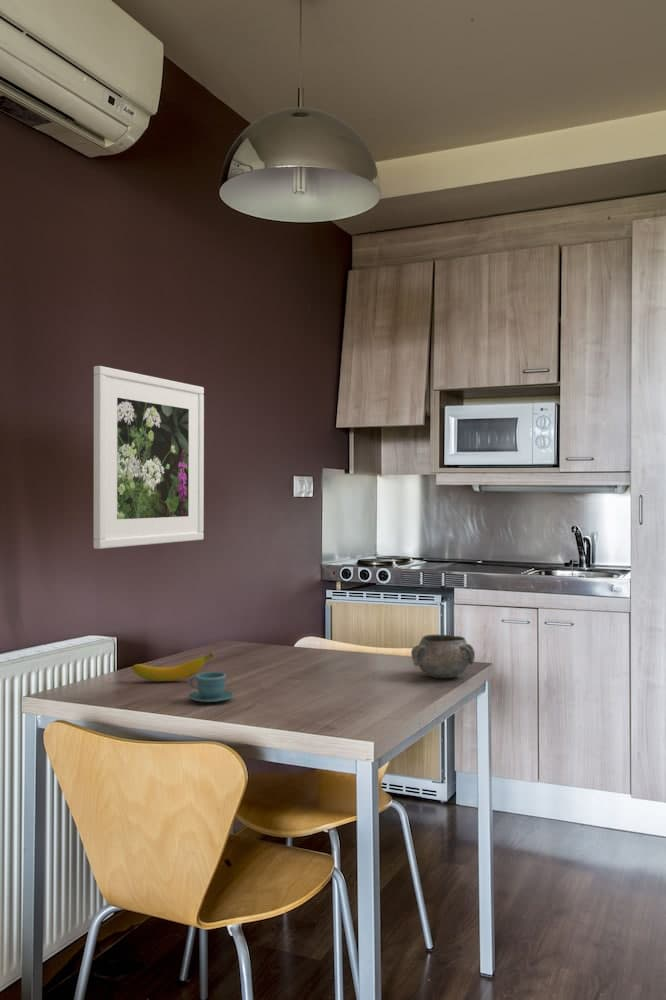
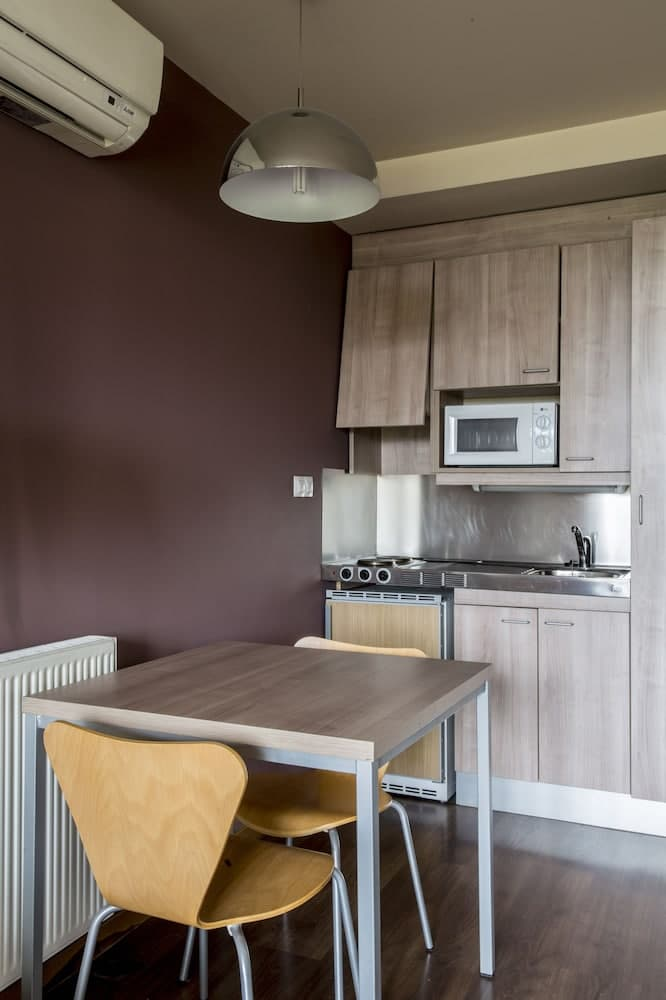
- decorative bowl (439, 656)
- banana (172, 666)
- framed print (153, 460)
- teacup (210, 687)
